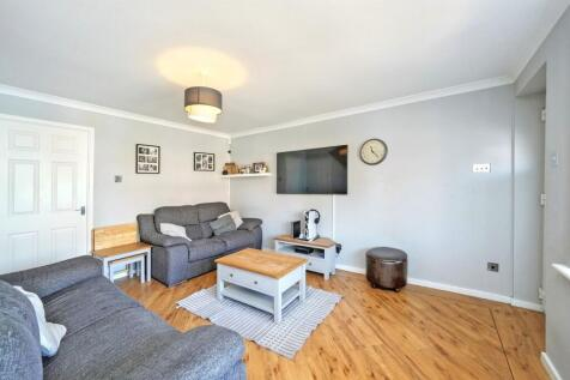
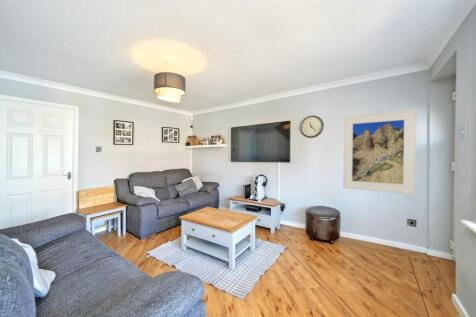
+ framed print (376, 152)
